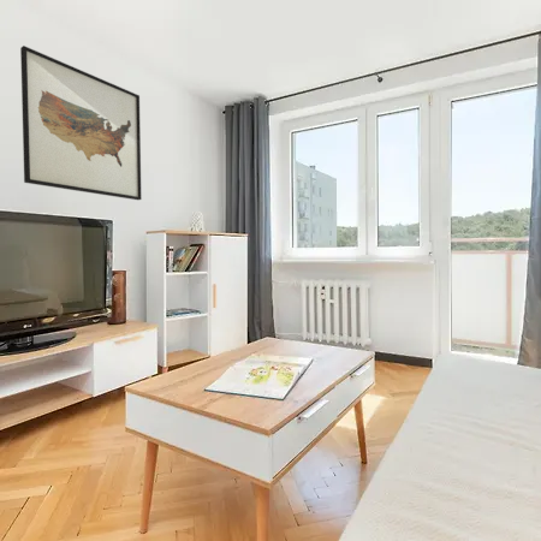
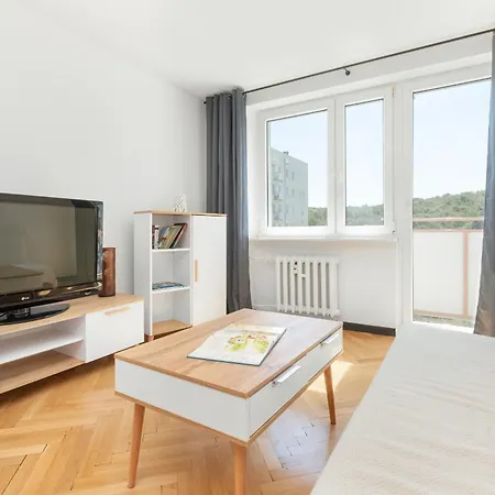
- wall art (89, 133)
